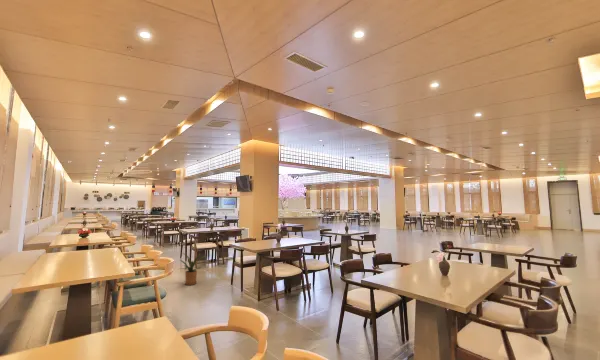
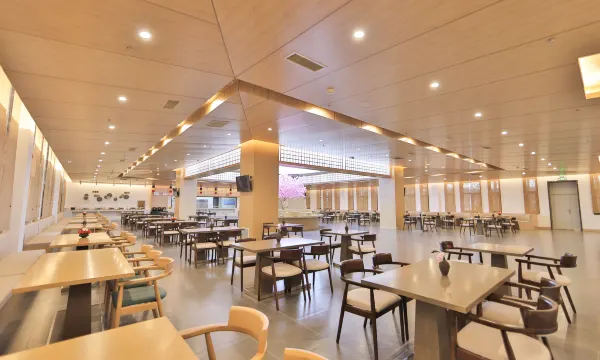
- house plant (191, 268)
